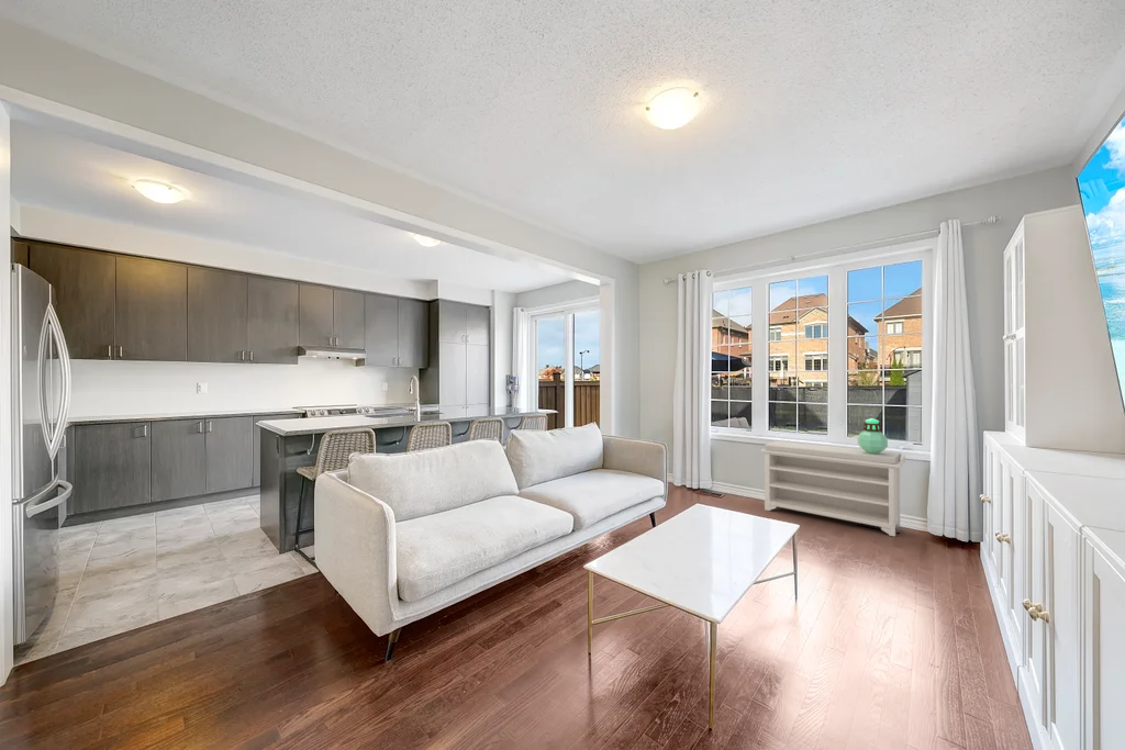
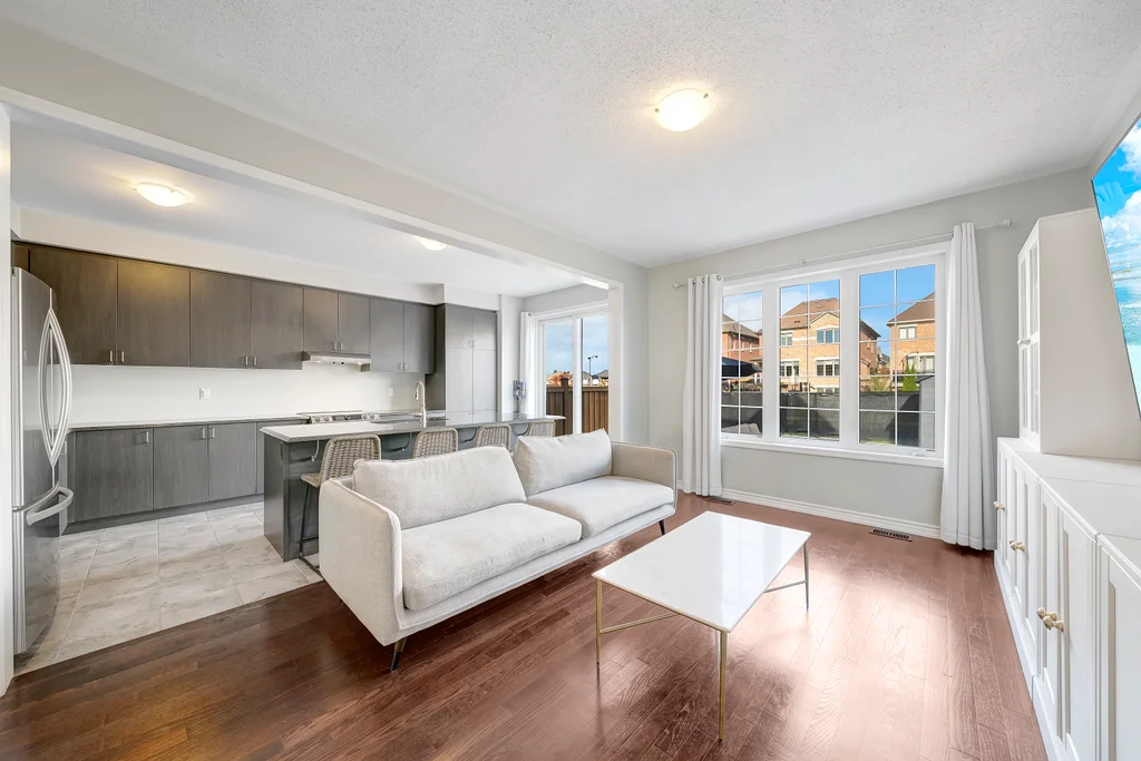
- bench (828, 482)
- lantern (871, 435)
